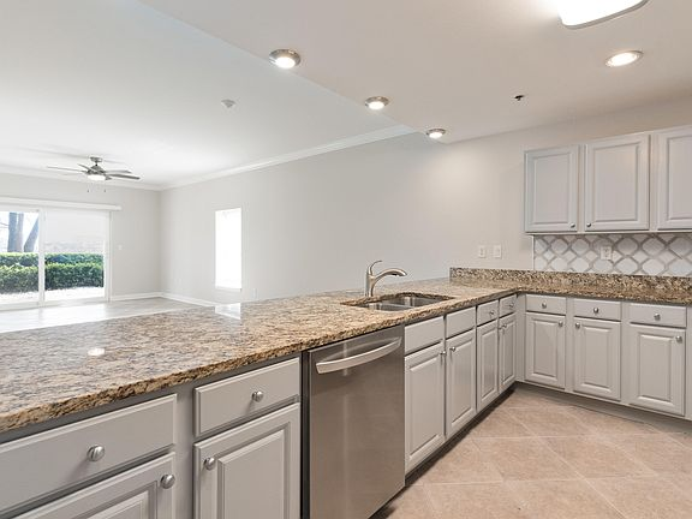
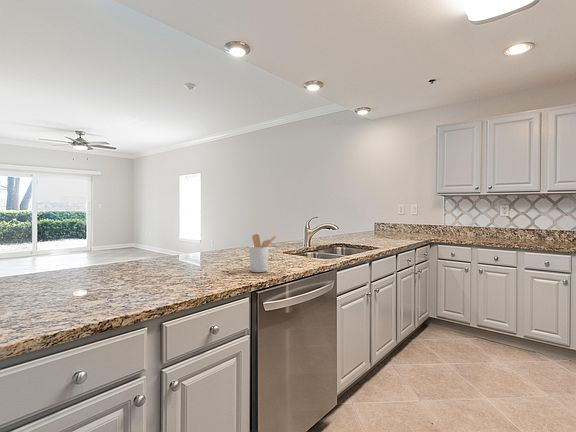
+ utensil holder (263, 252)
